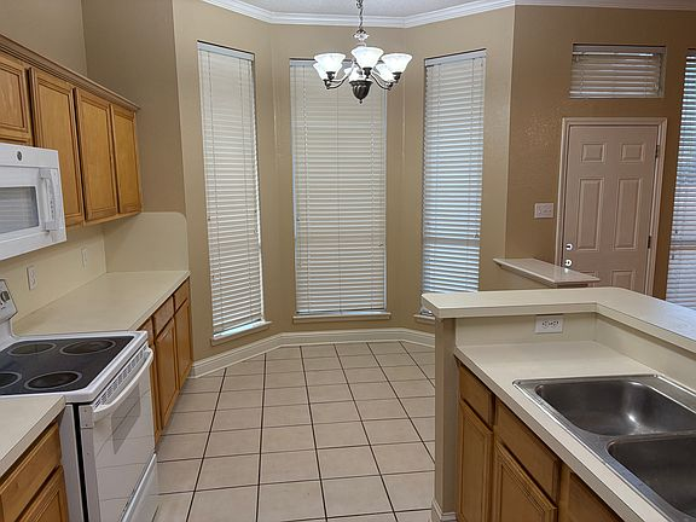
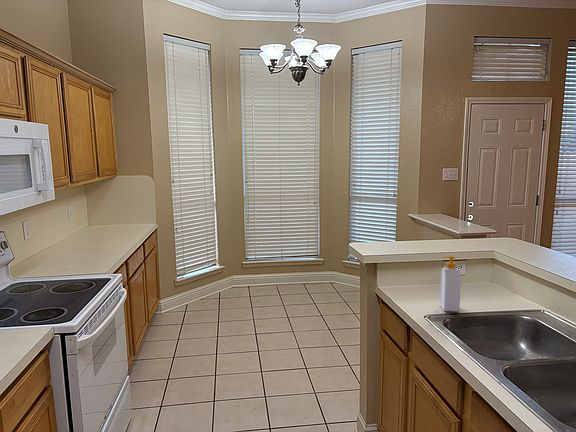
+ soap bottle (449, 282)
